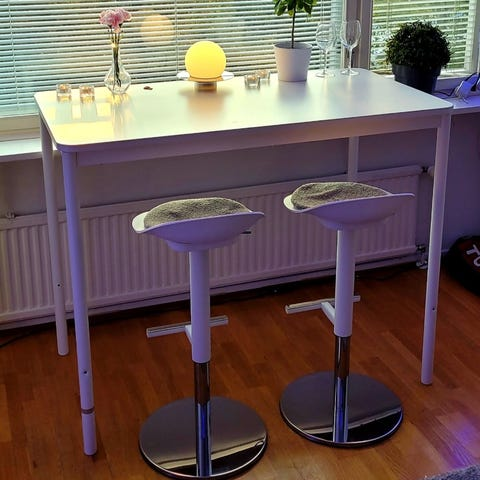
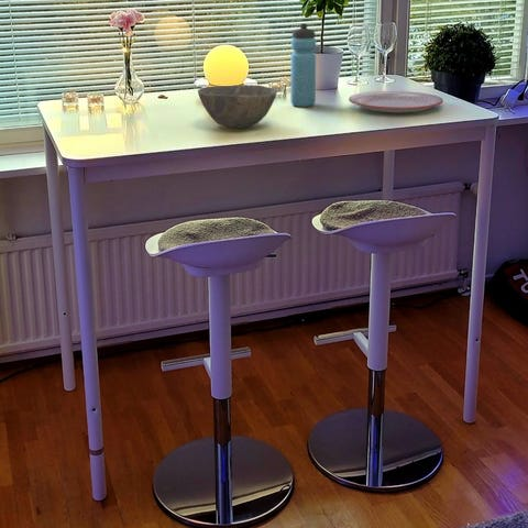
+ plate (395, 102)
+ bowl (238, 107)
+ water bottle (302, 64)
